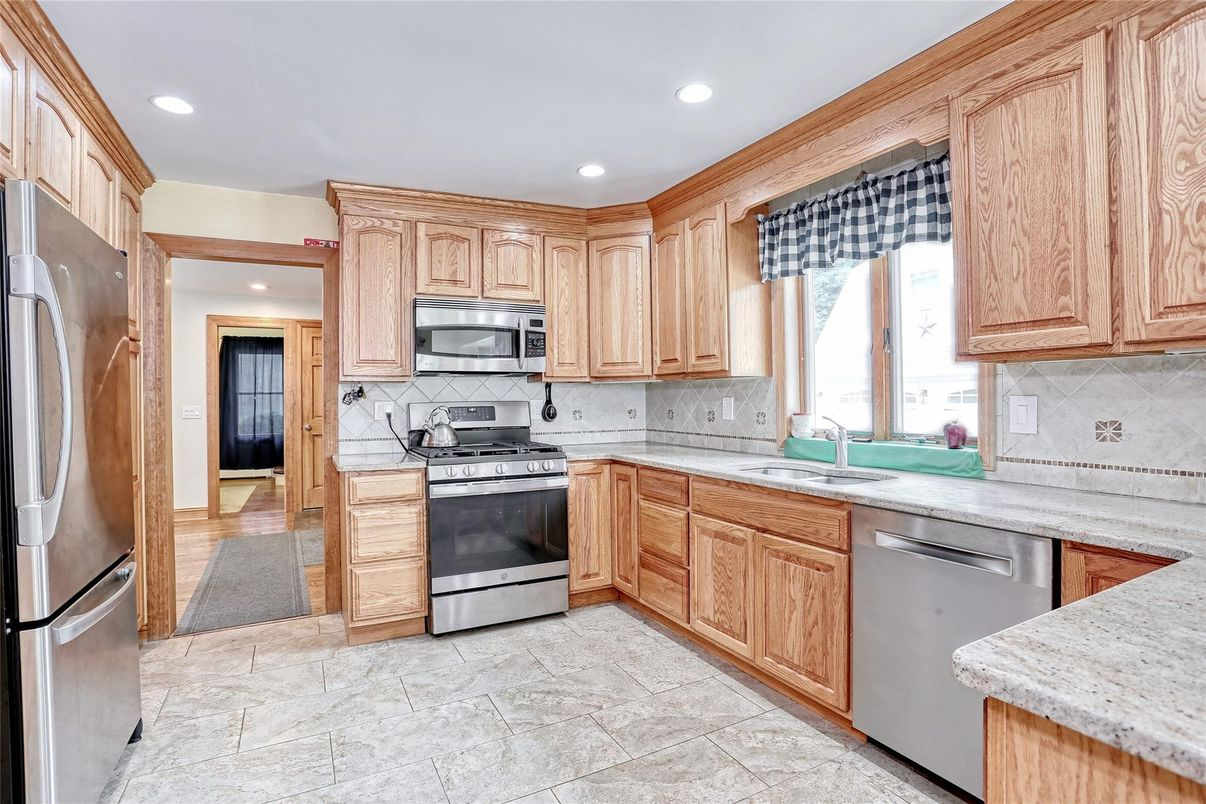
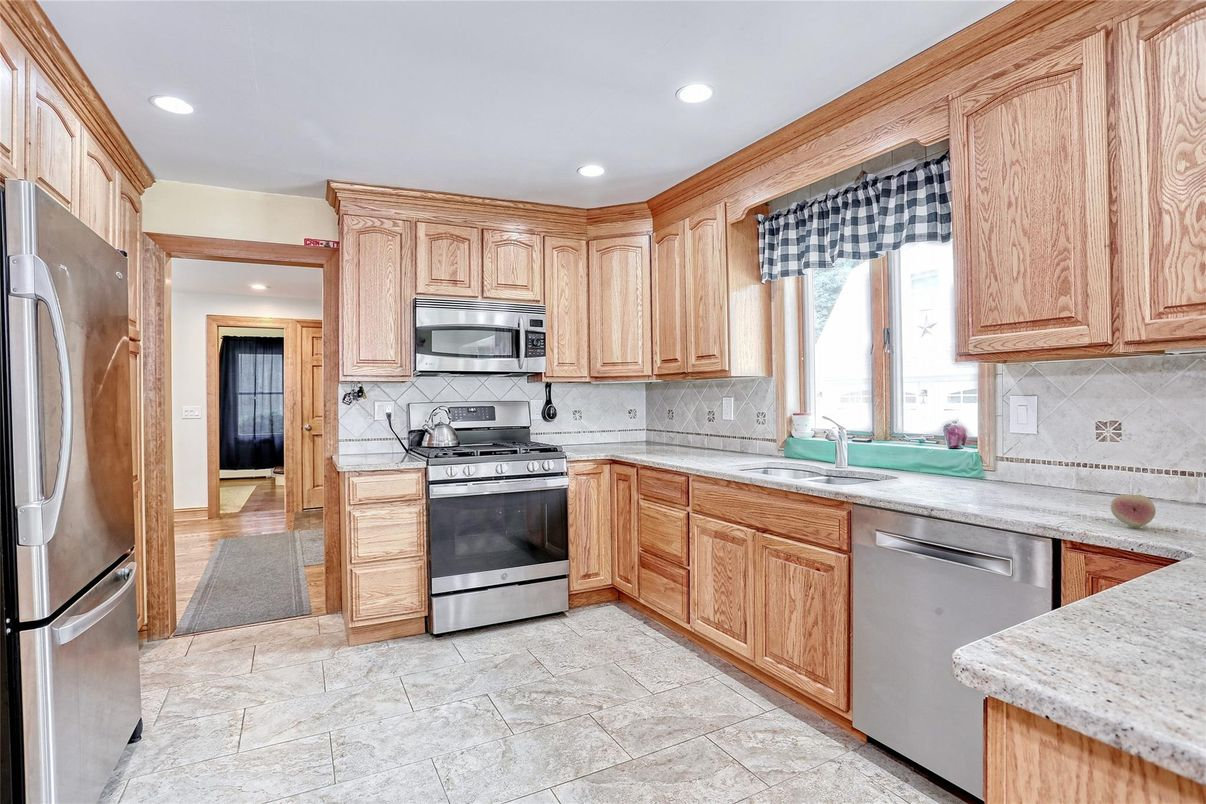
+ fruit (1133, 510)
